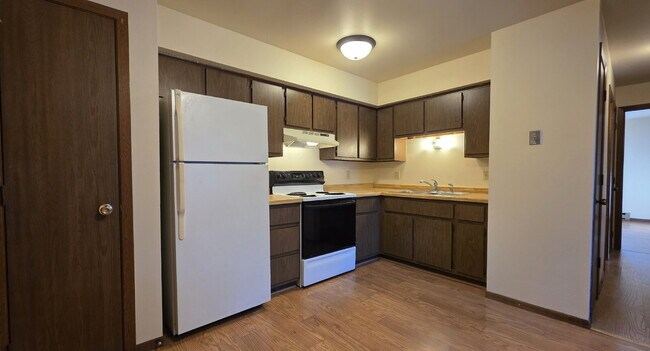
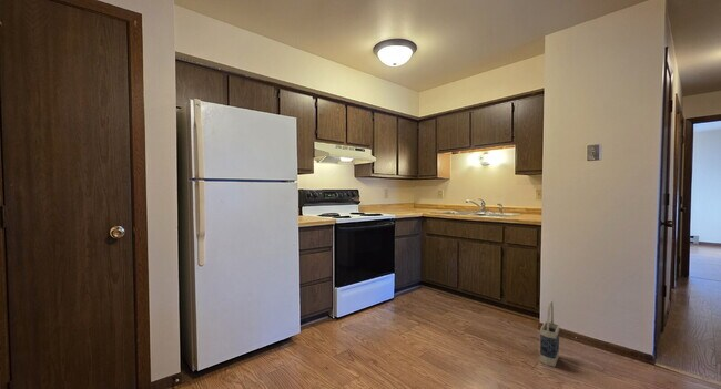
+ bag (549, 330)
